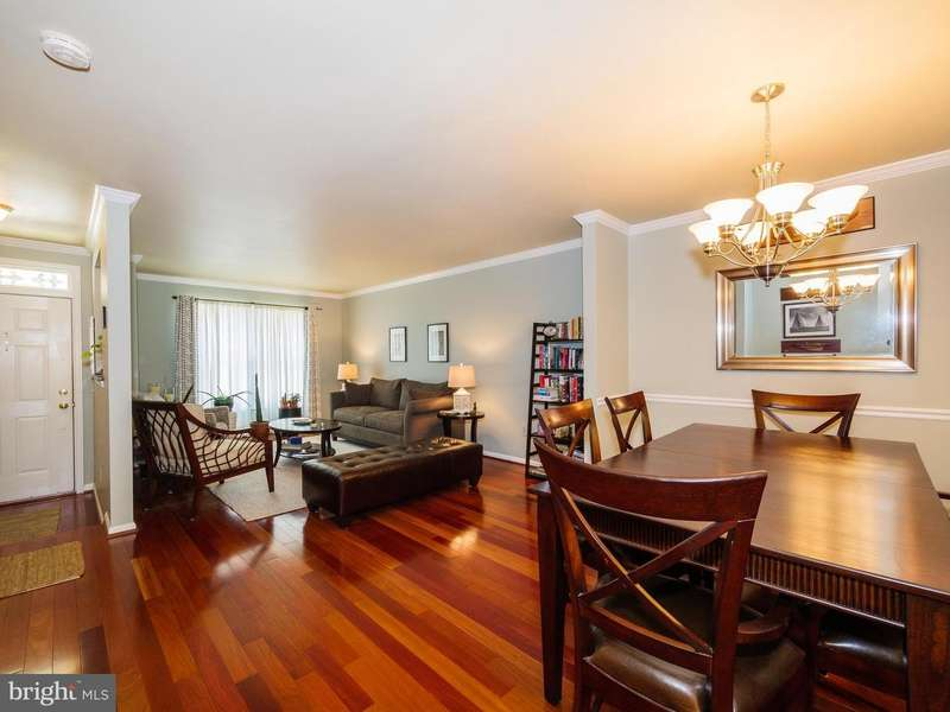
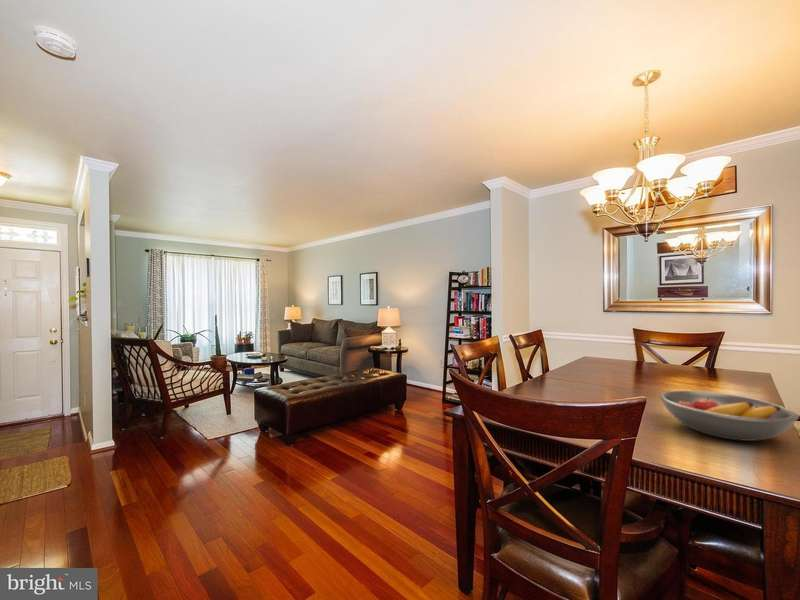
+ fruit bowl (722, 413)
